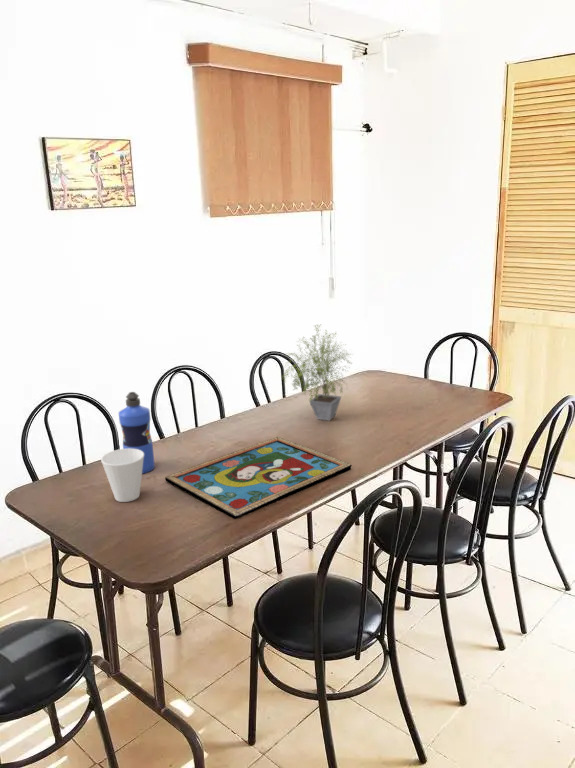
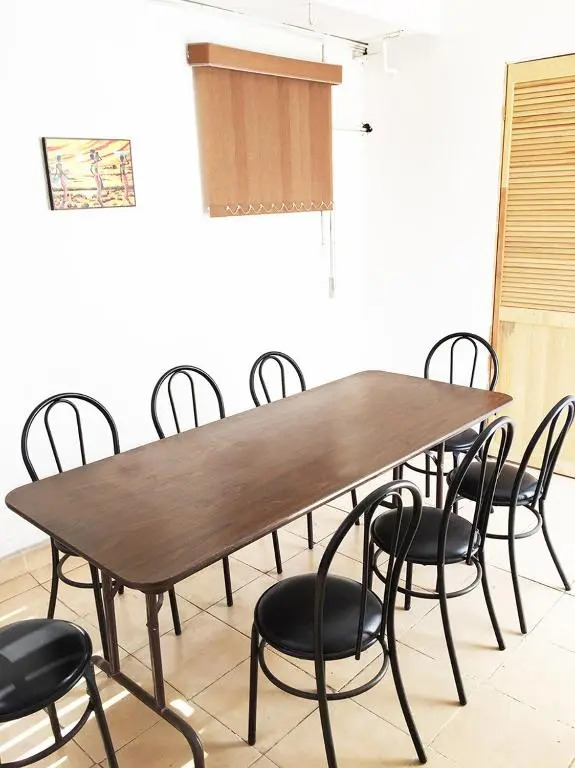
- framed painting (259, 472)
- water bottle (136, 431)
- cup (125, 476)
- potted plant (318, 374)
